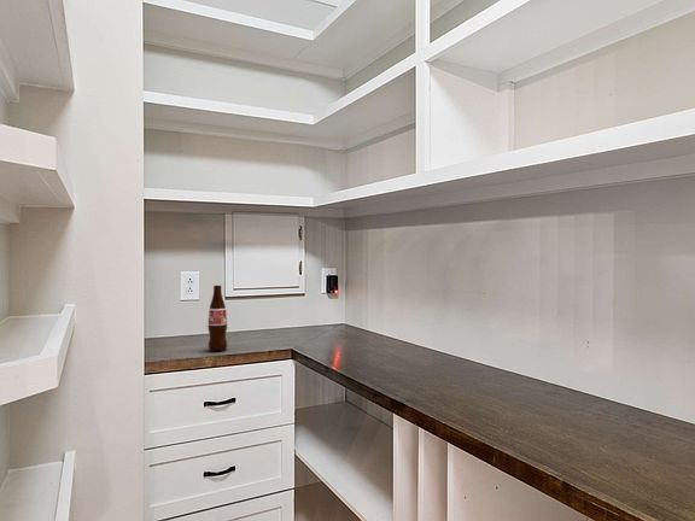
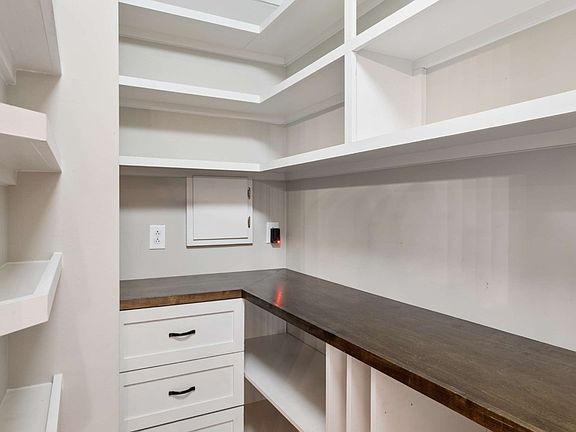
- bottle (217, 317)
